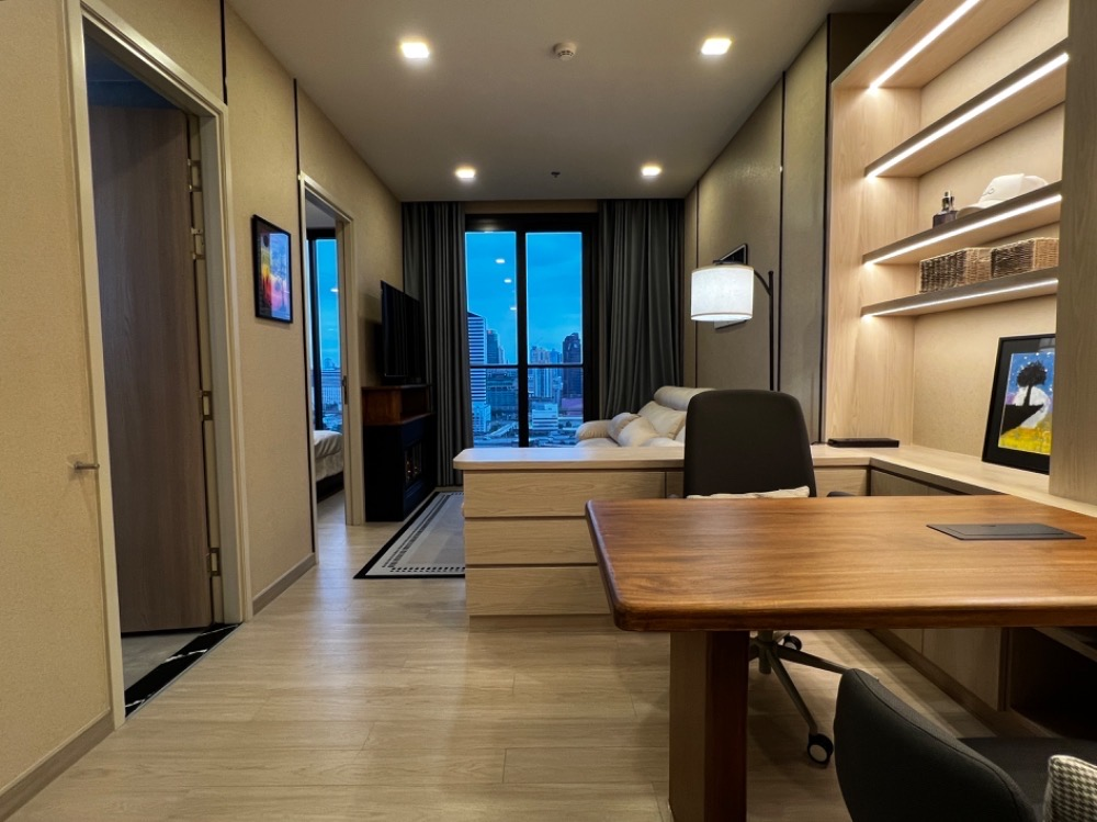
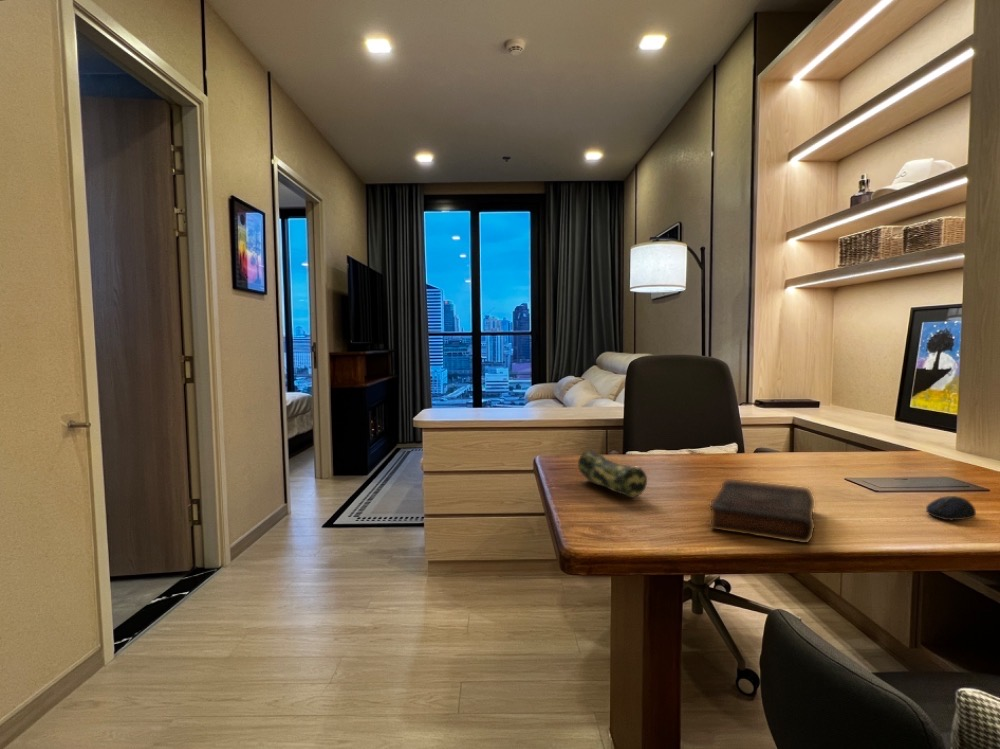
+ book (763, 506)
+ computer mouse (950, 505)
+ pencil case (611, 473)
